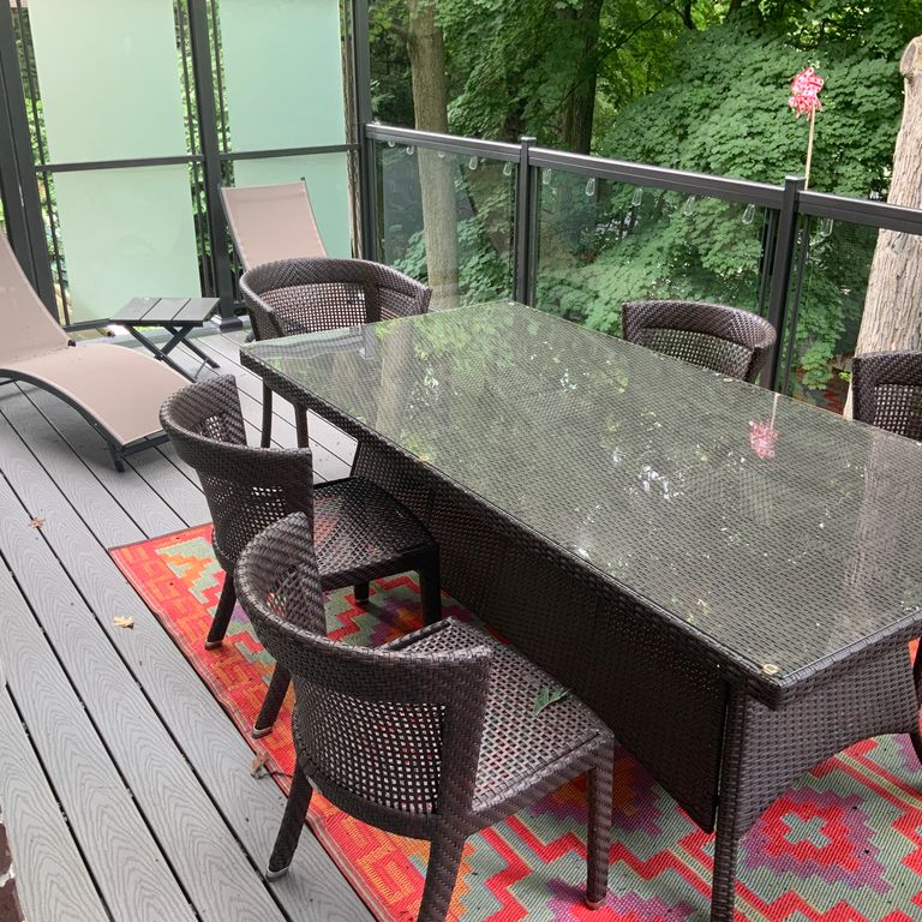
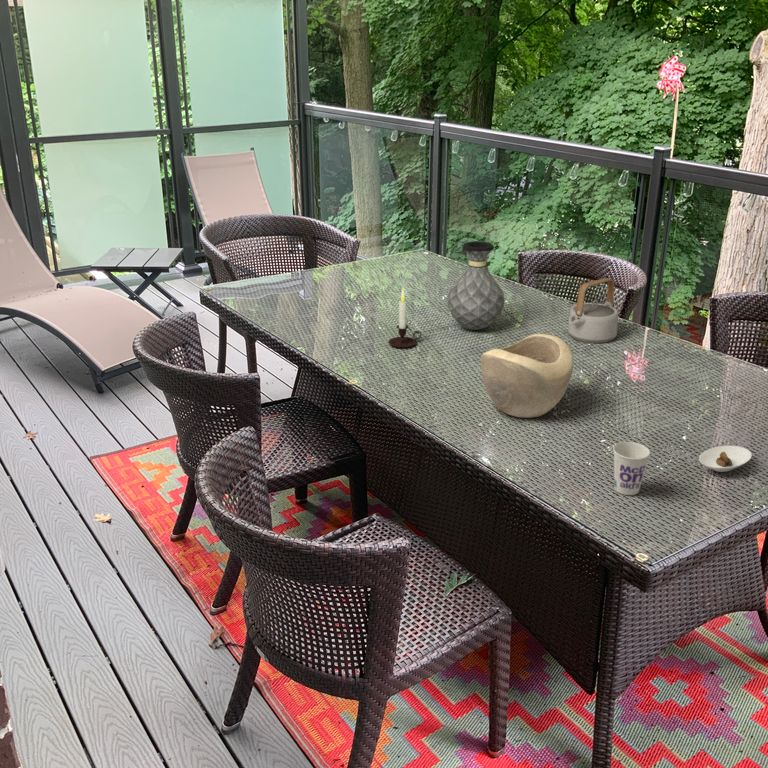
+ cup (629, 469)
+ teapot (591, 310)
+ vase (476, 287)
+ candle (405, 315)
+ decorative bowl (525, 376)
+ saucer (724, 460)
